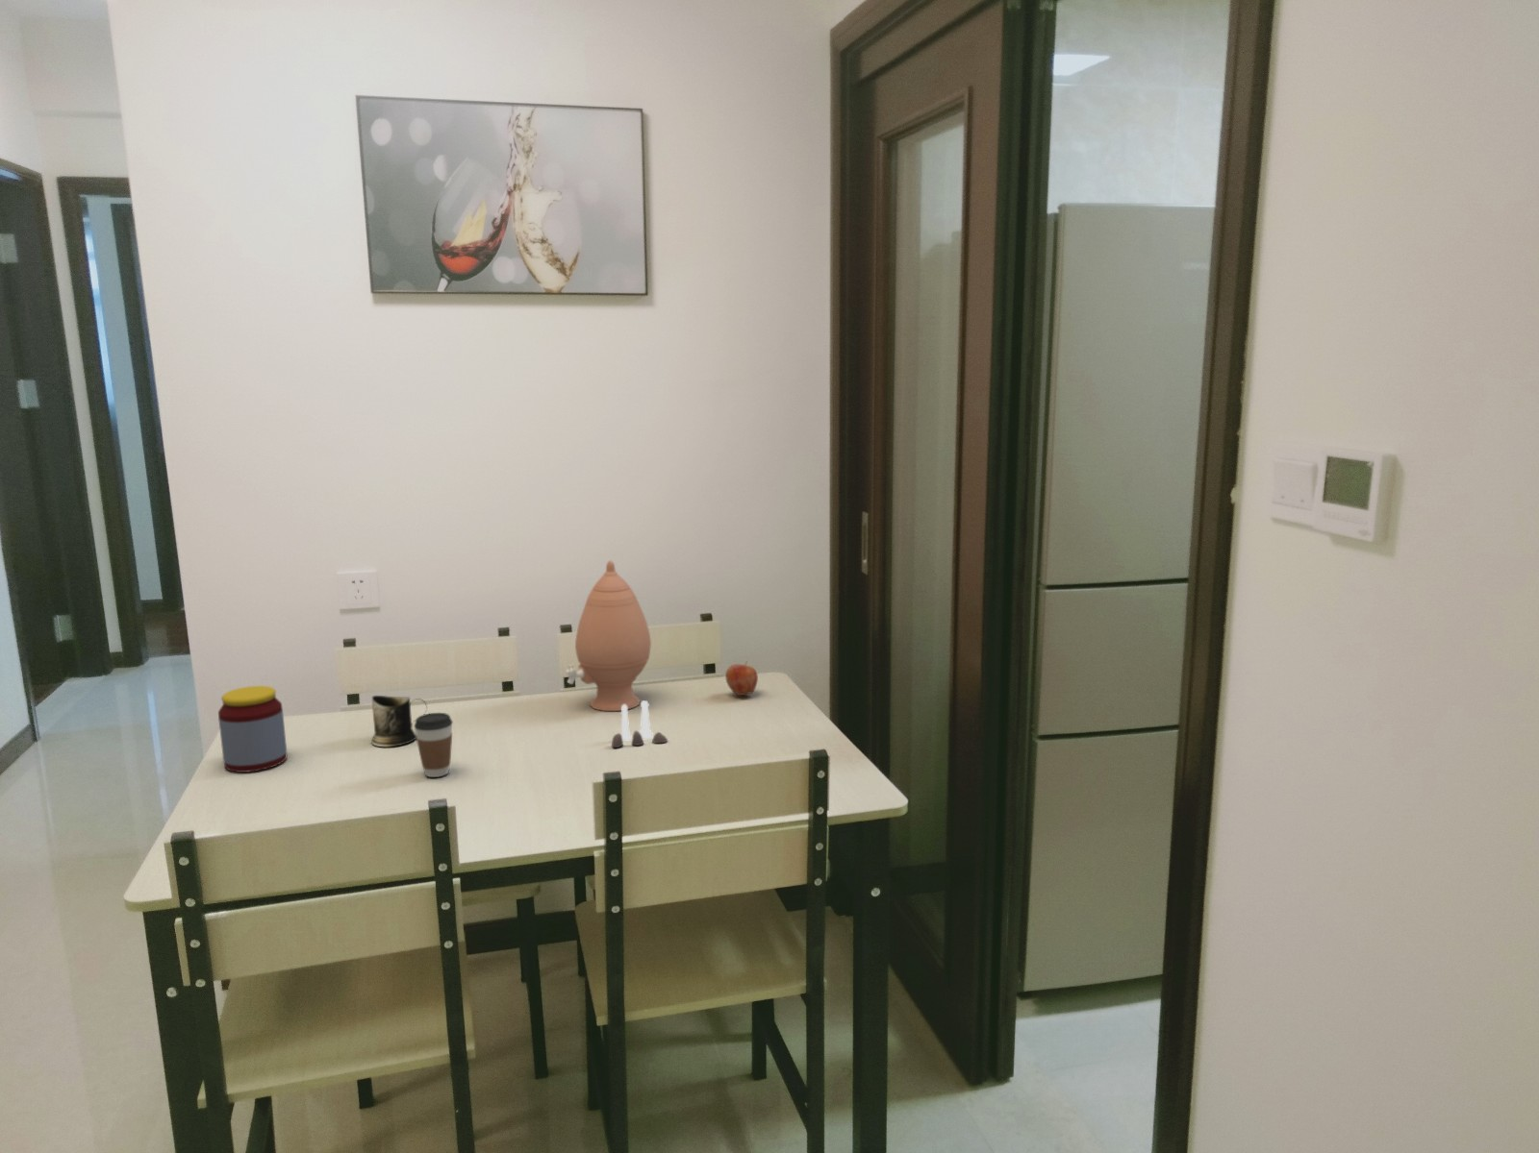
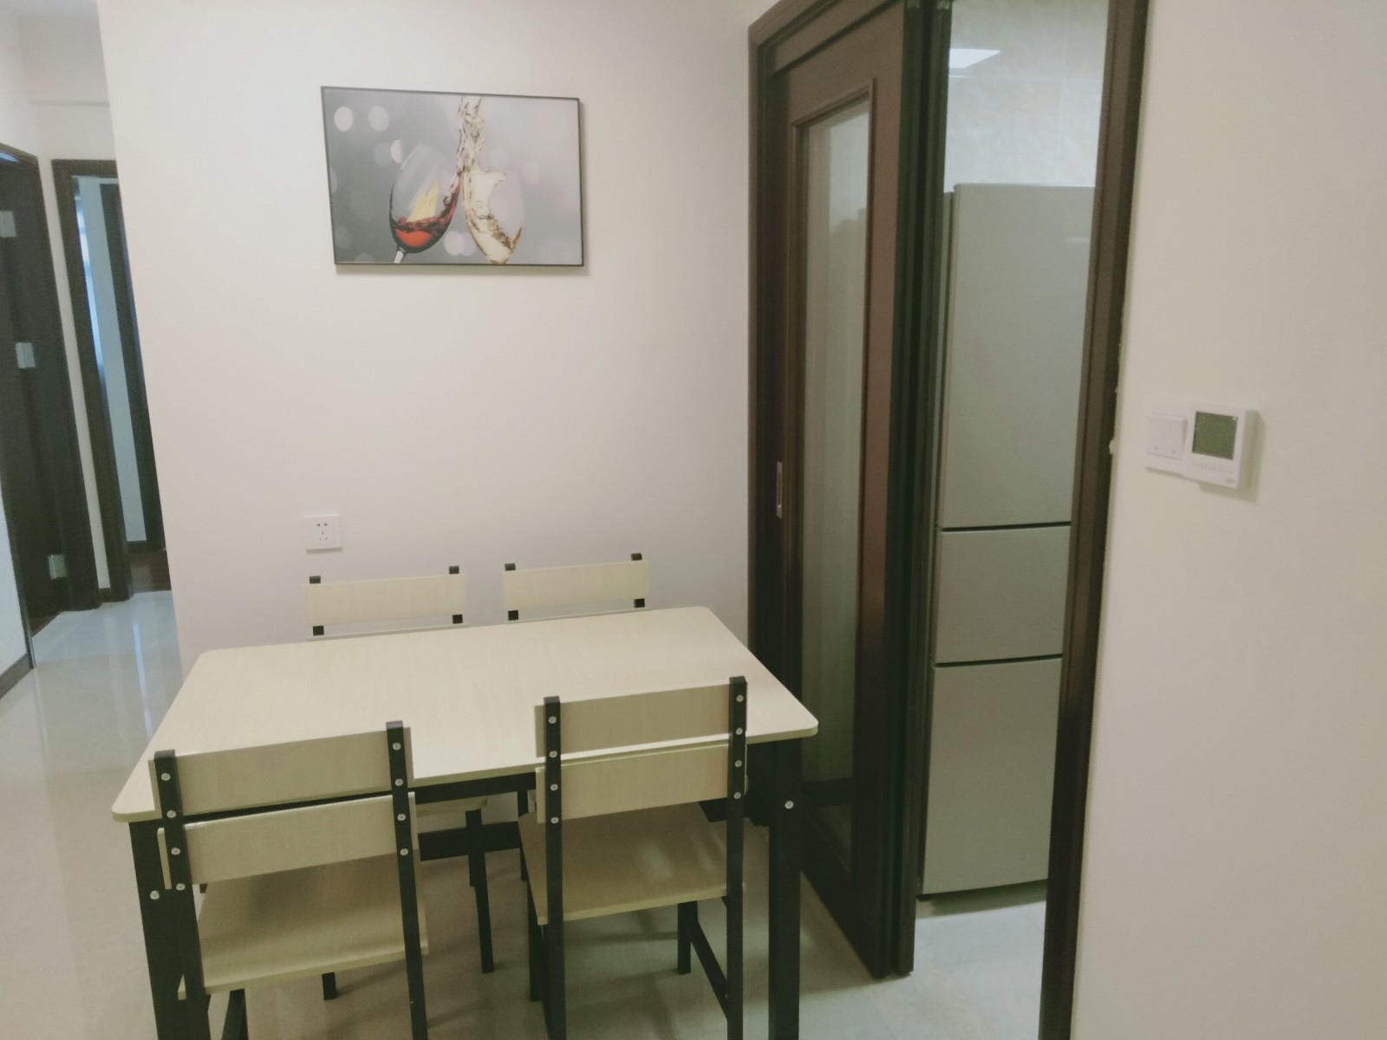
- vase (607, 633)
- apple (742, 678)
- mug (399, 717)
- coffee cup (435, 745)
- salt and pepper shaker set (641, 723)
- jar (252, 728)
